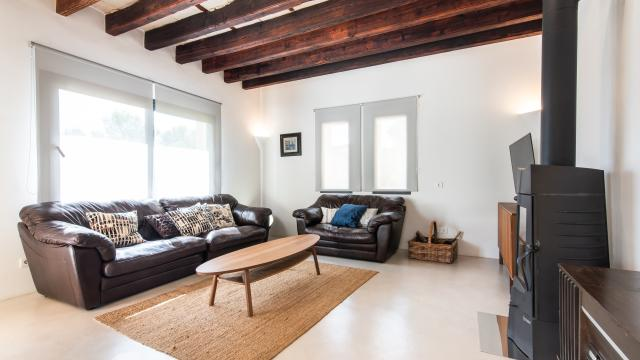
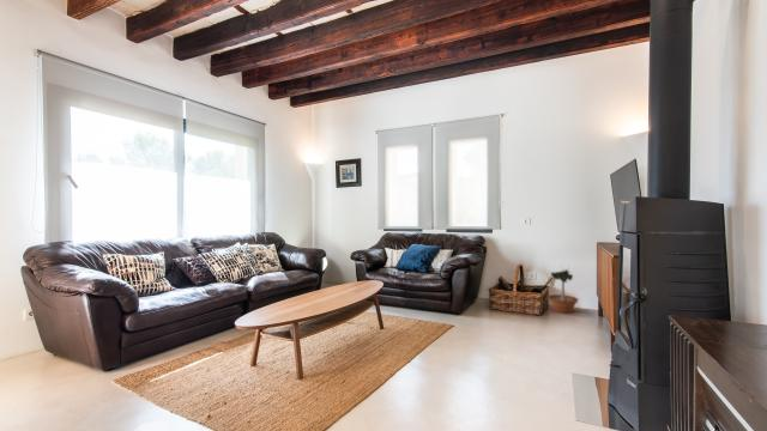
+ potted tree (562, 287)
